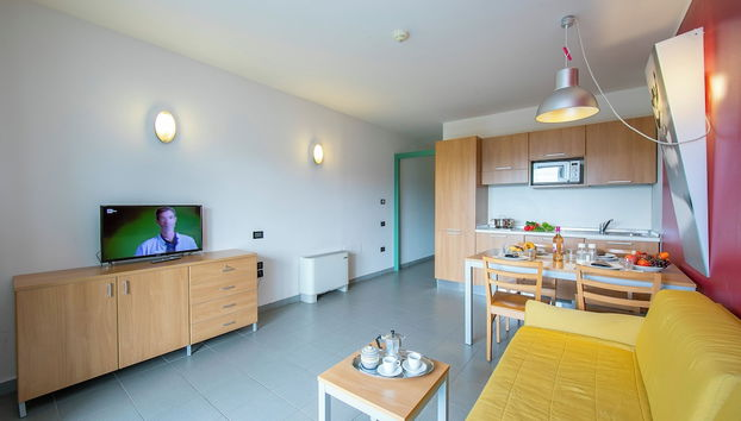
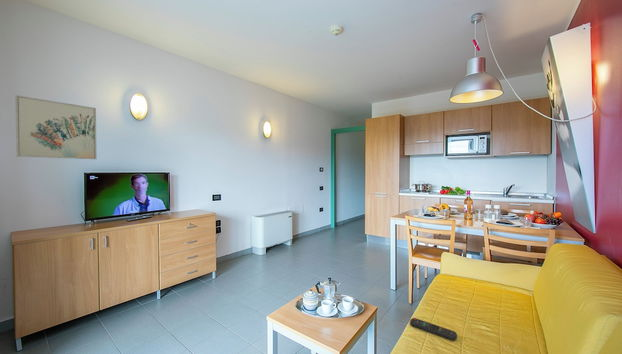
+ remote control (432, 328)
+ wall art (59, 130)
